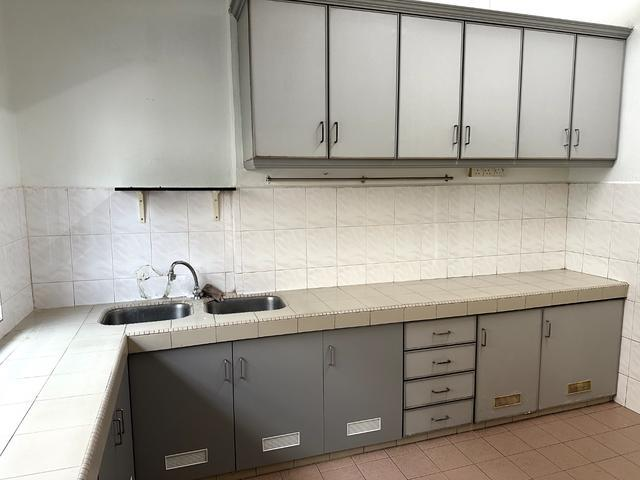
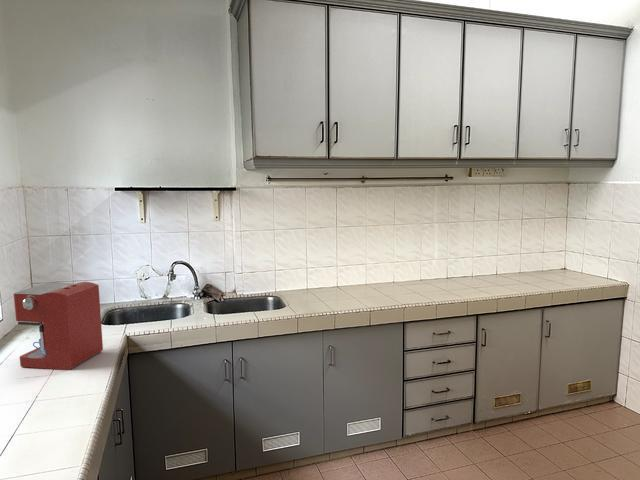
+ coffee maker (60, 323)
